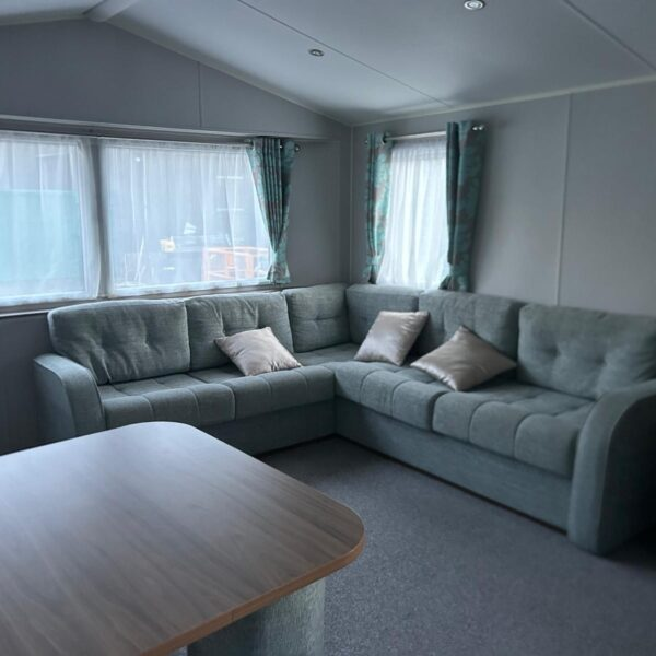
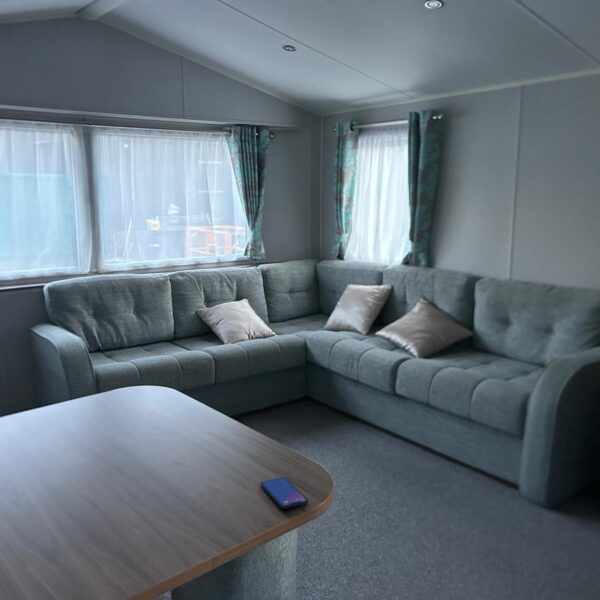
+ smartphone (283, 492)
